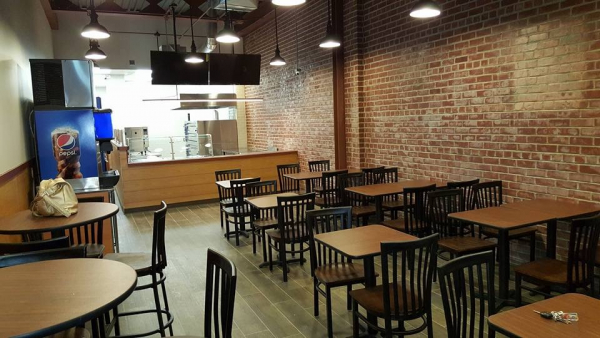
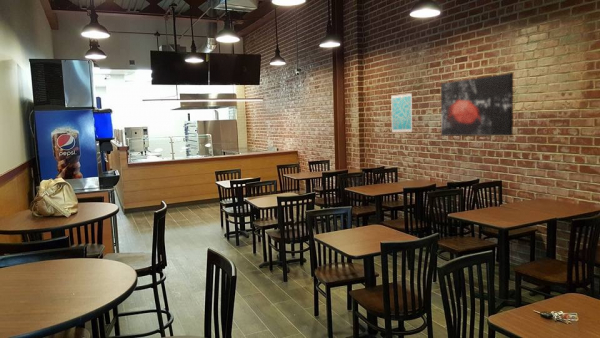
+ wall art (473, 107)
+ wall art (401, 113)
